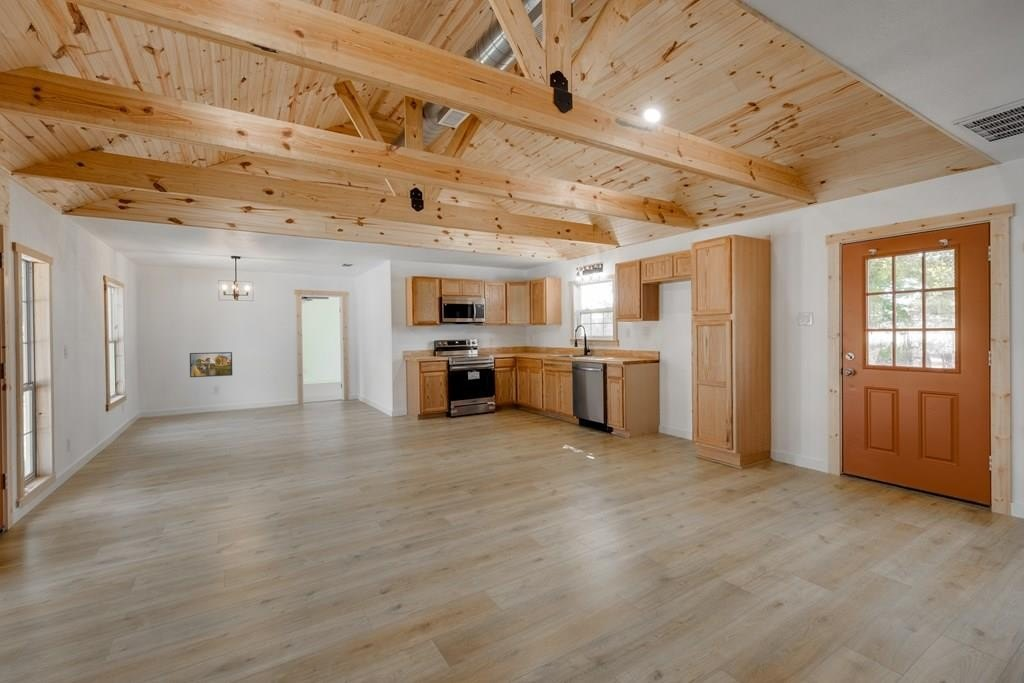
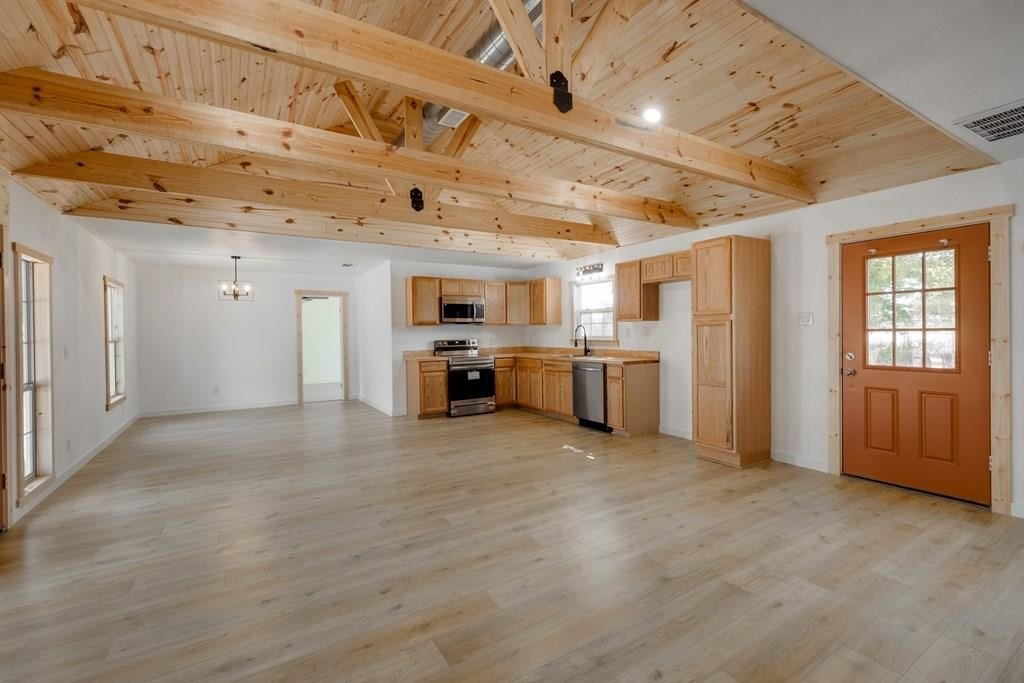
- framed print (211, 364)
